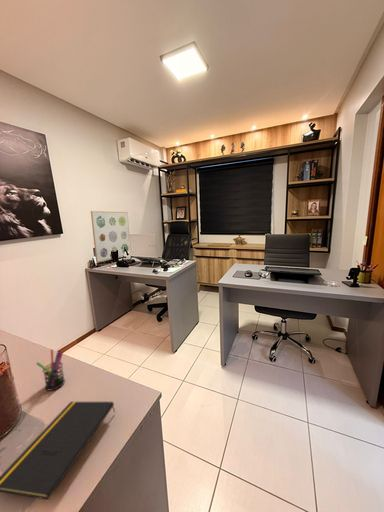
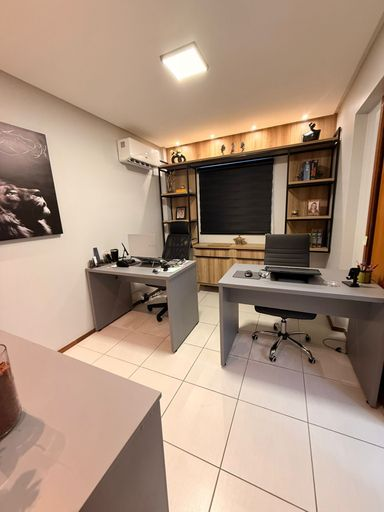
- pen holder (51, 369)
- wall art (113, 235)
- notepad (62, 439)
